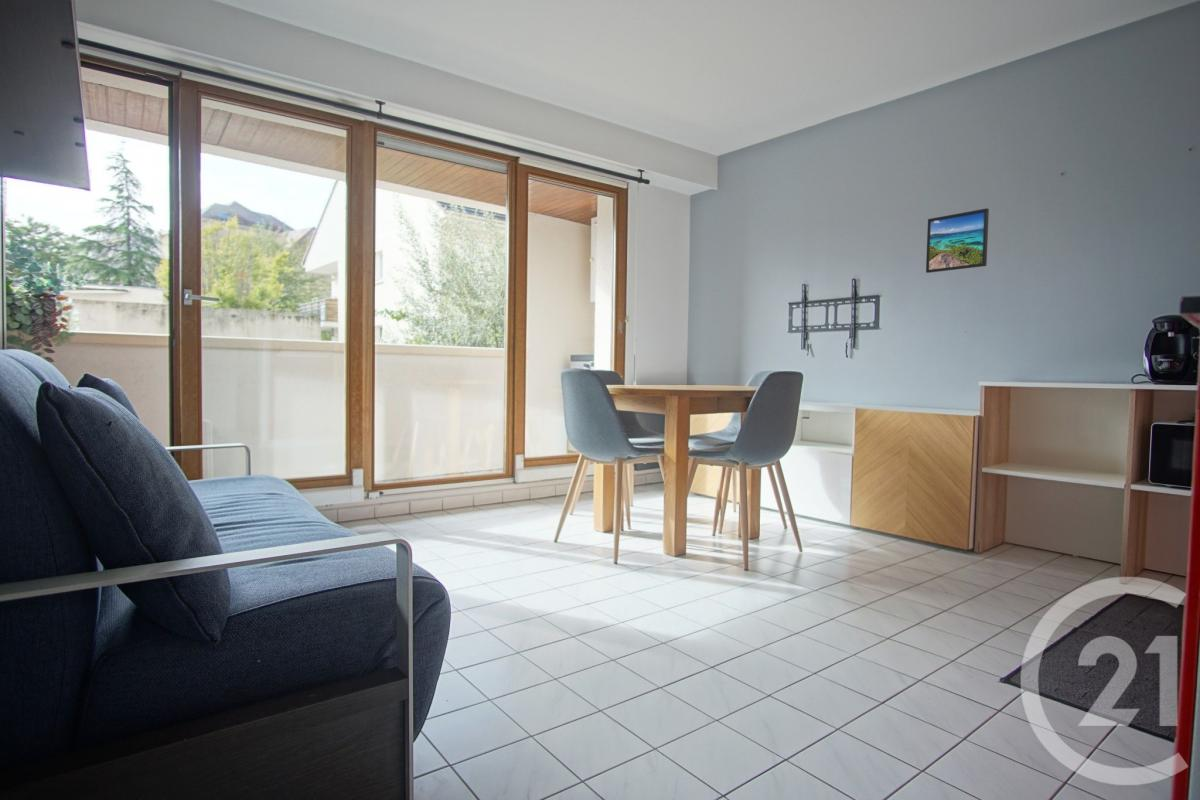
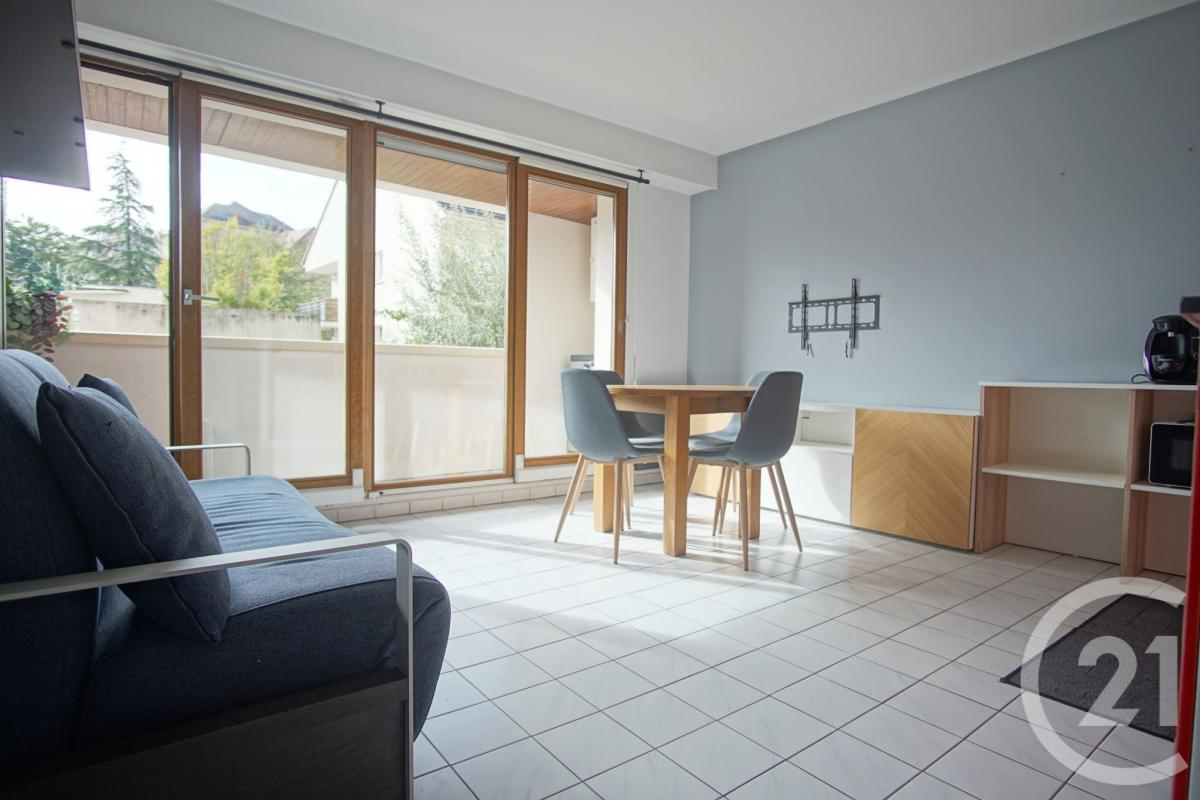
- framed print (956, 241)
